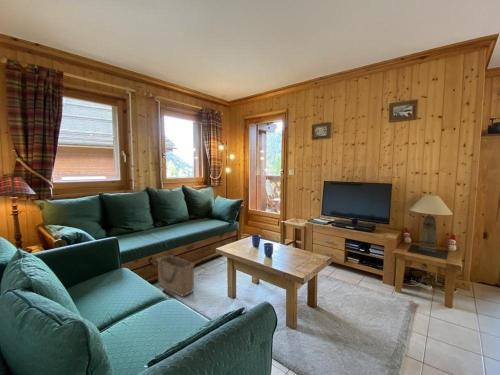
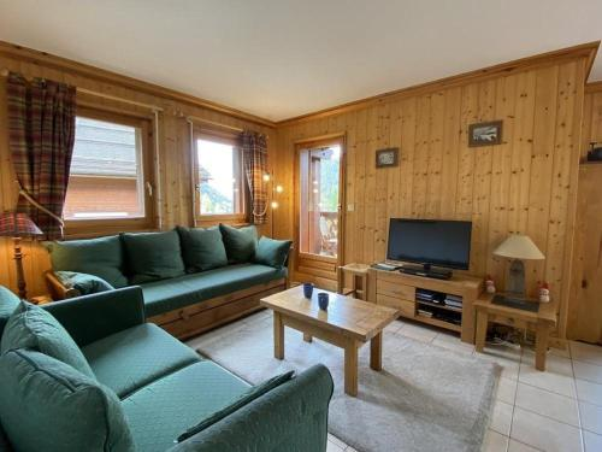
- basket (175, 274)
